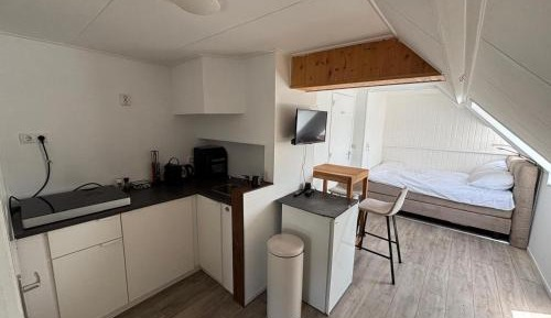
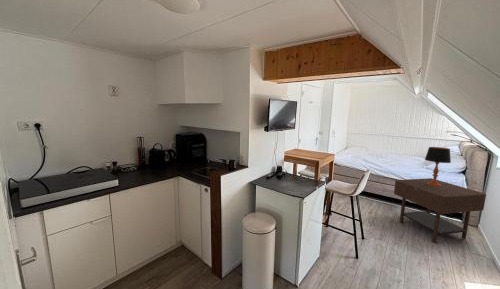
+ table lamp (436, 166)
+ side table (433, 208)
